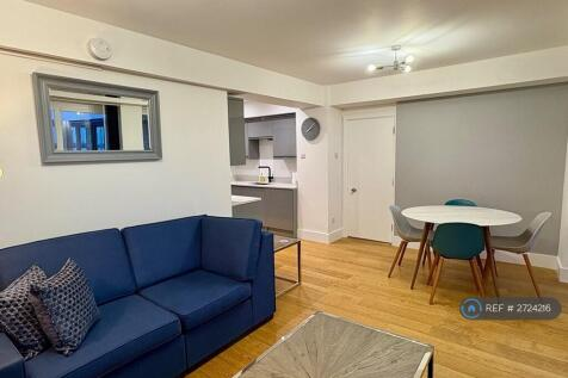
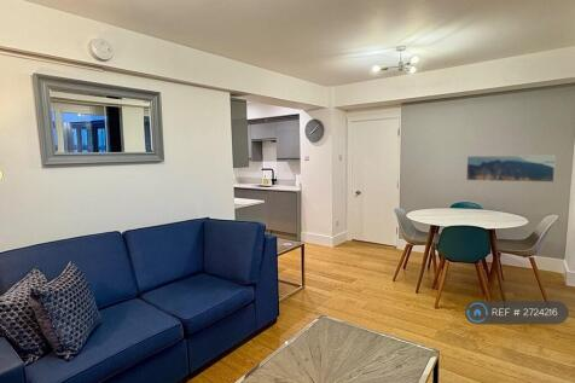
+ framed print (507, 168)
